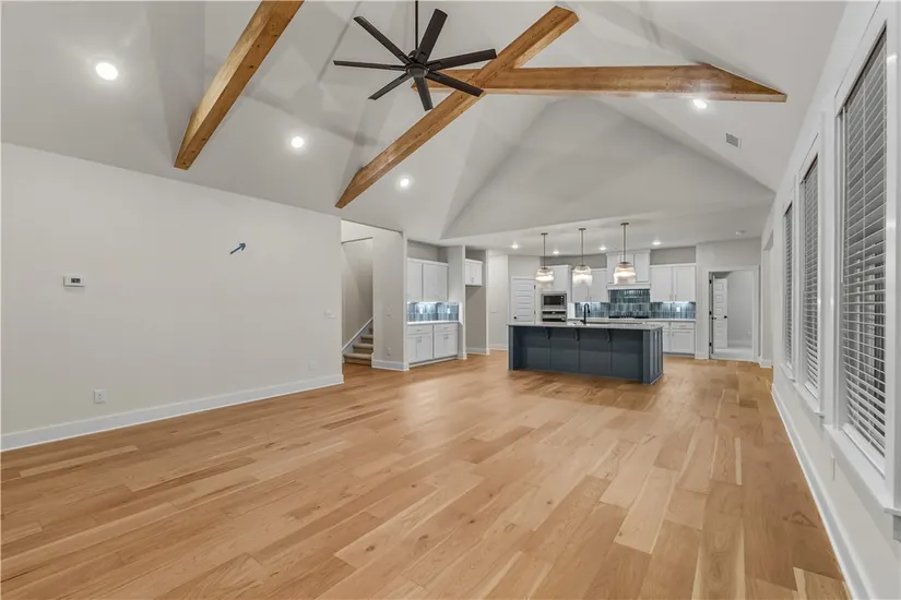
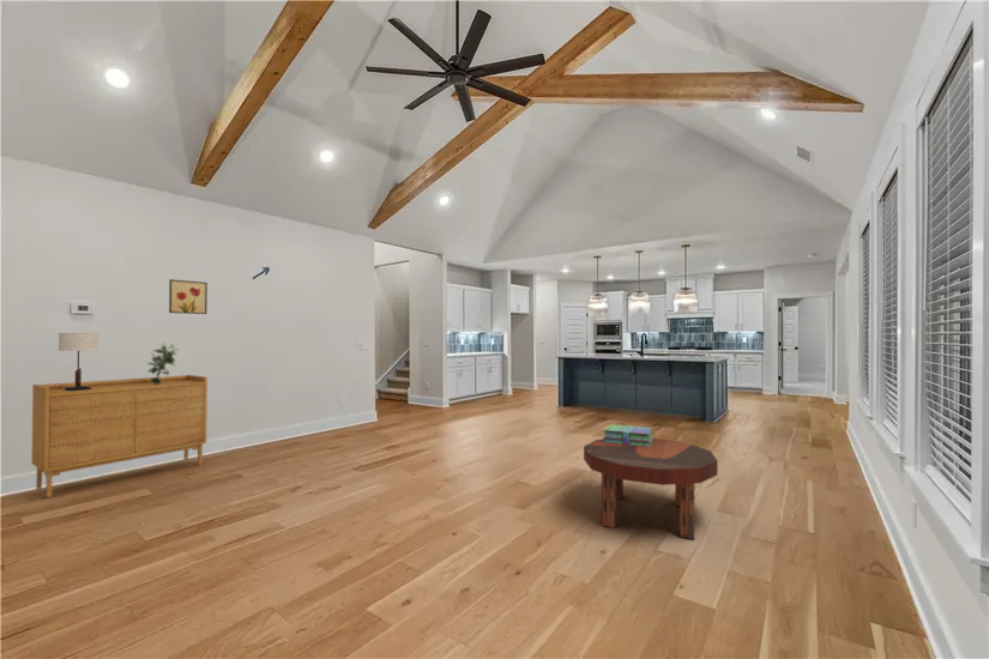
+ sideboard (126, 428)
+ potted plant (163, 363)
+ stack of books (628, 434)
+ table lamp (78, 361)
+ coffee table (647, 482)
+ wall art (188, 297)
